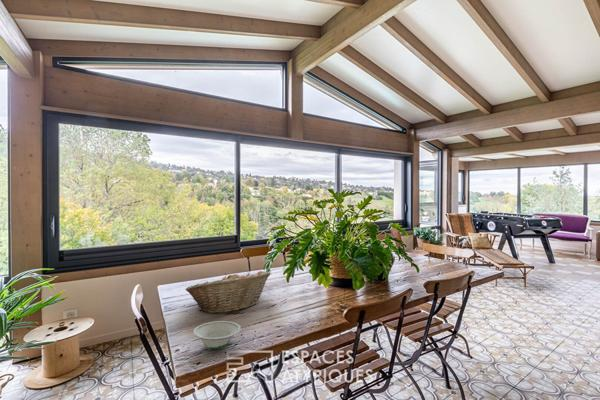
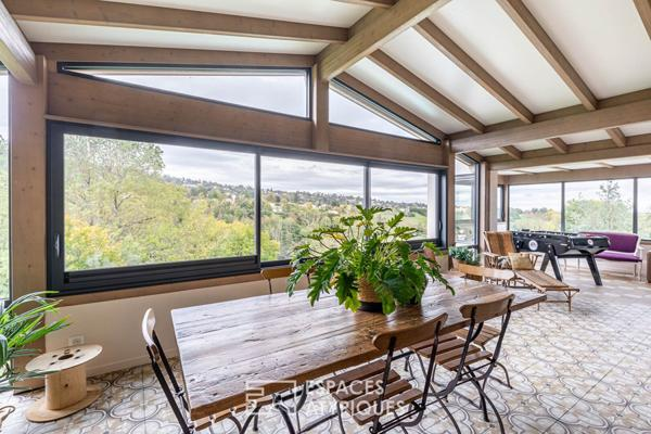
- fruit basket (230, 287)
- bowl (217, 337)
